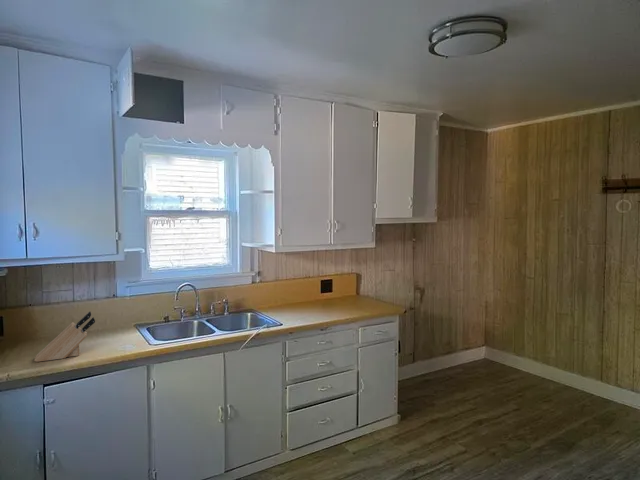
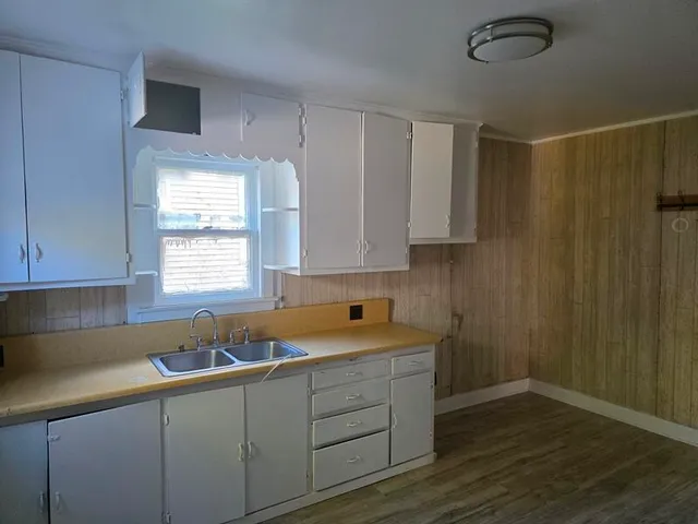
- knife block (65, 334)
